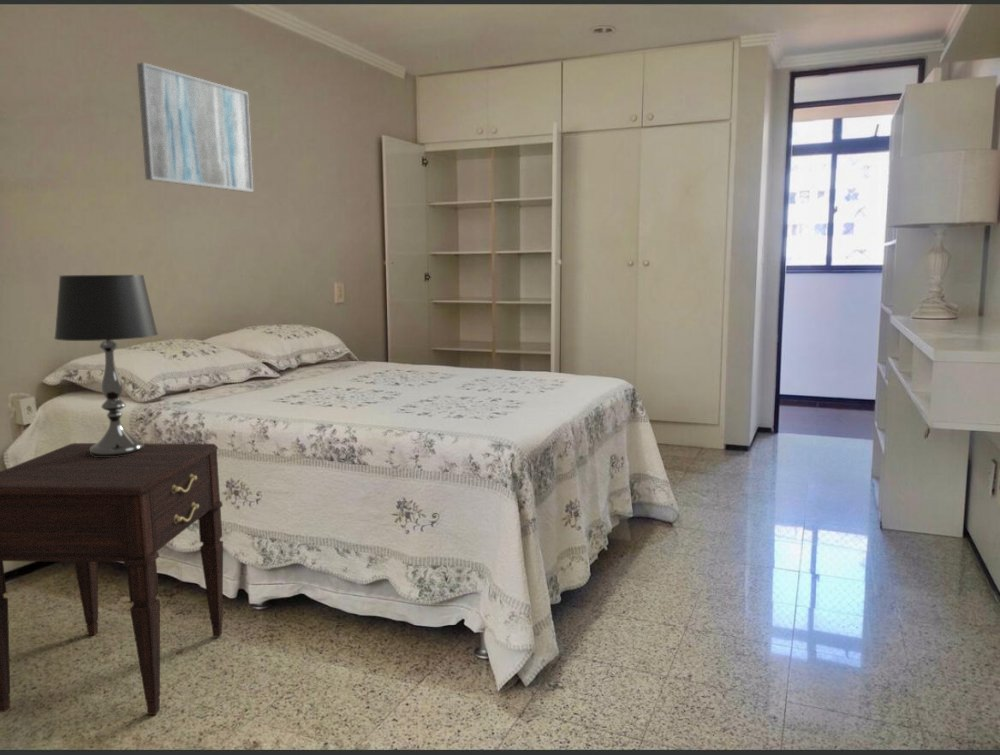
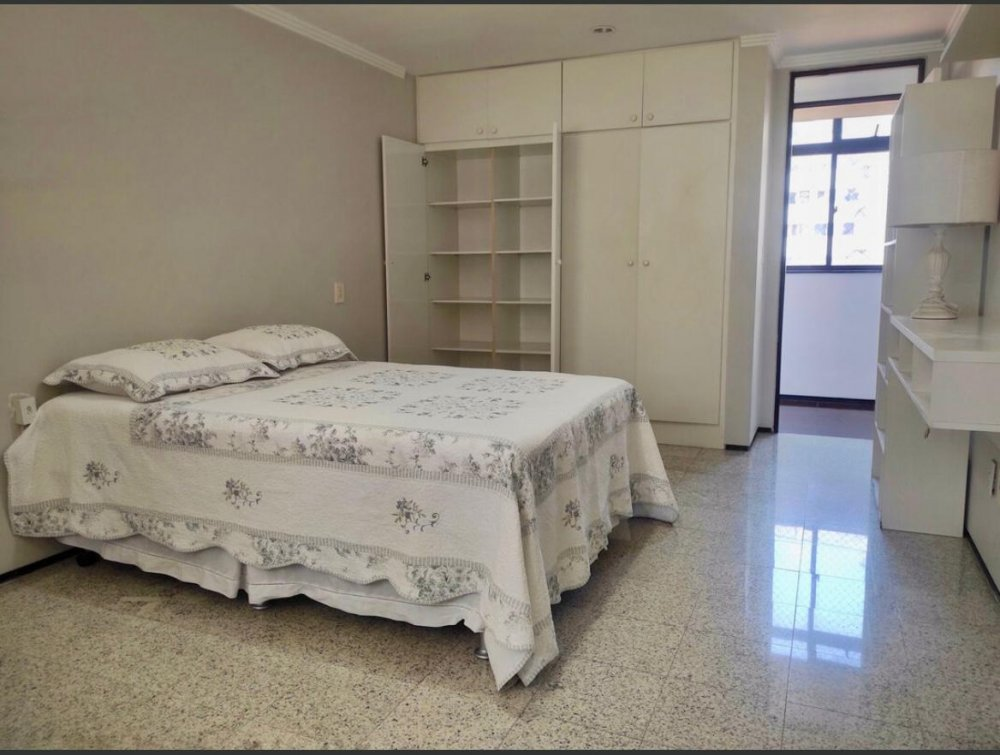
- table lamp (110, 364)
- nightstand (112, 561)
- wall art (200, 133)
